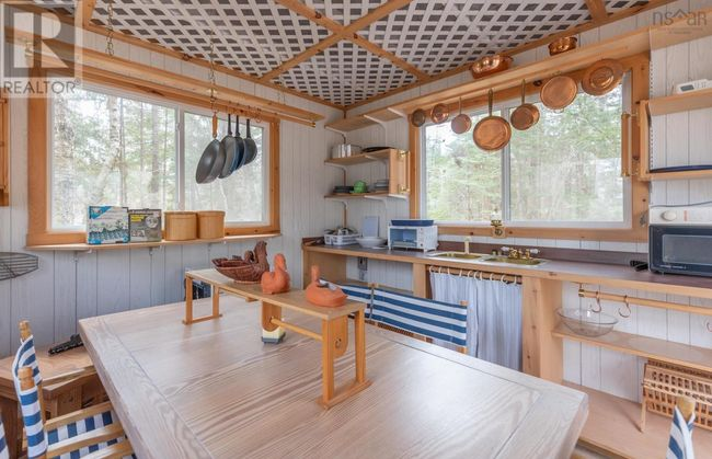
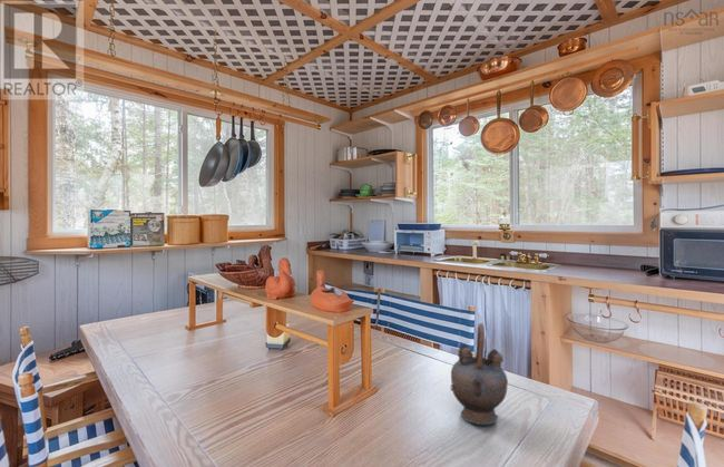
+ teapot (478, 372)
